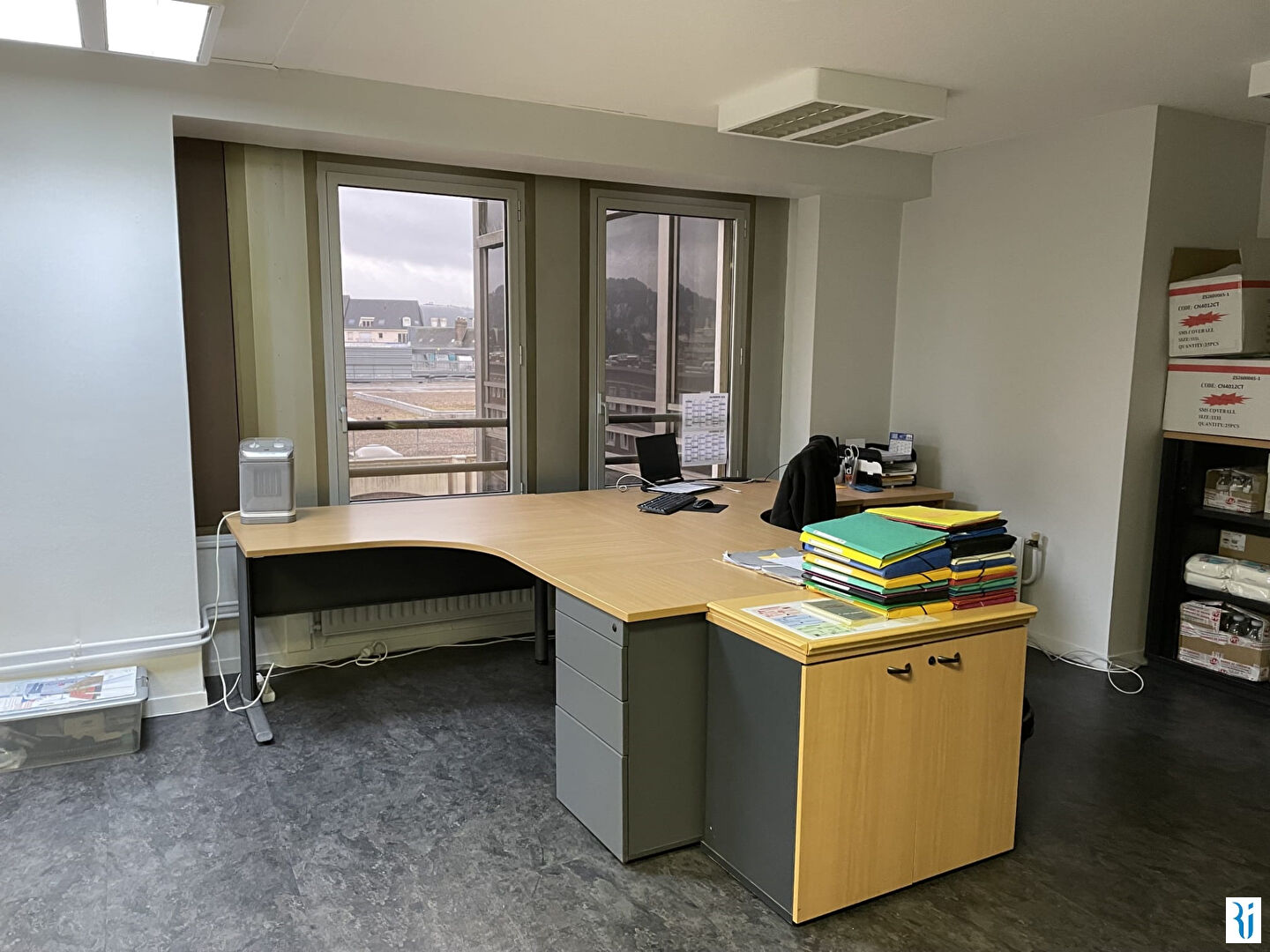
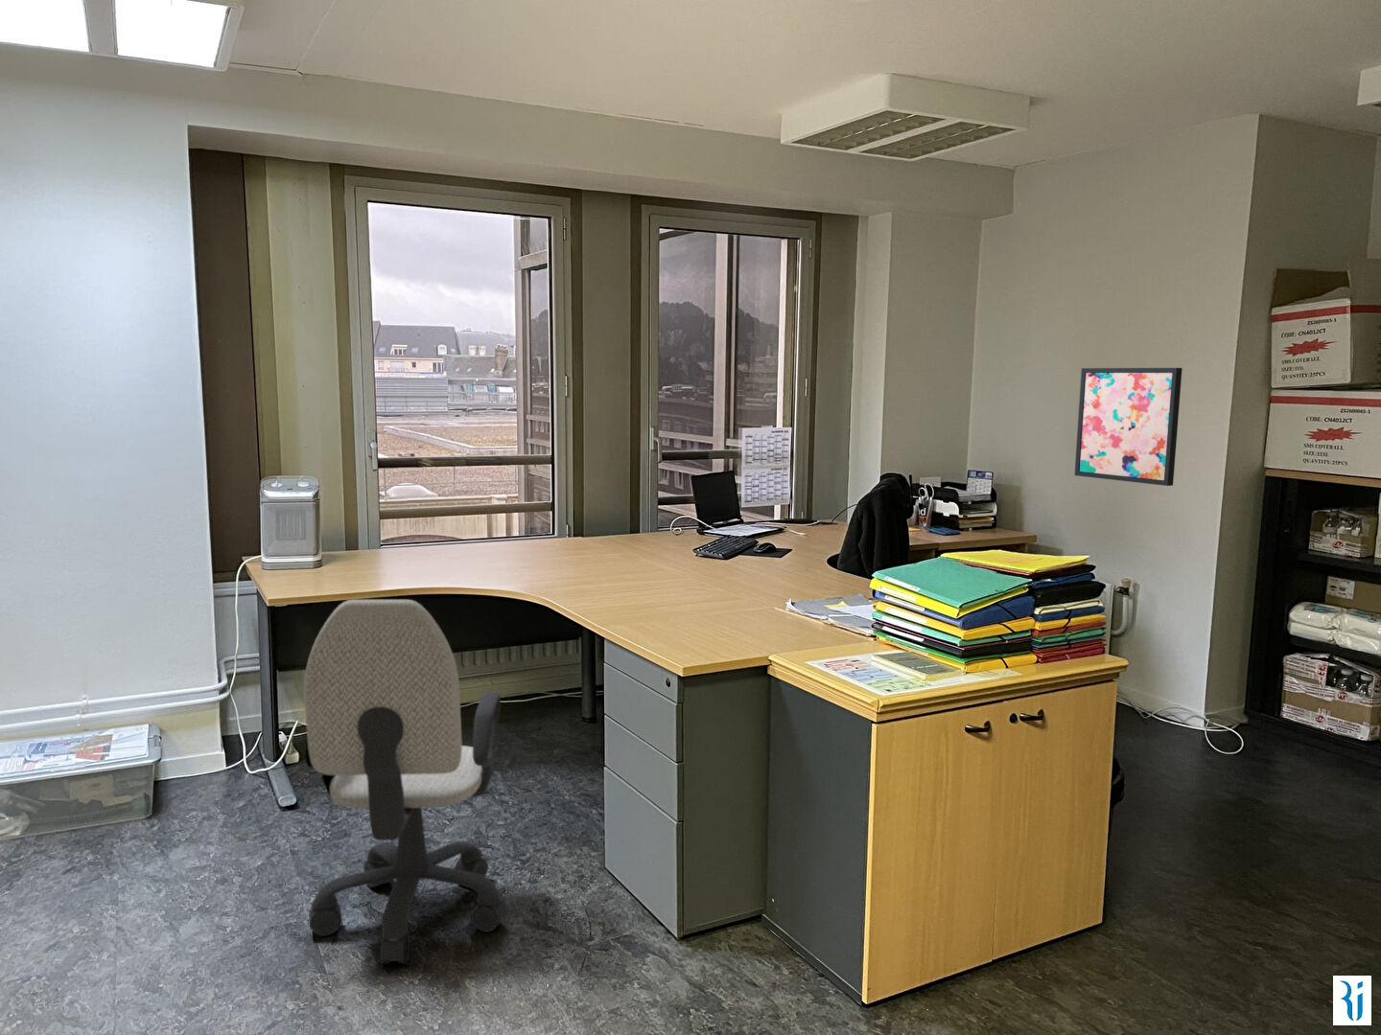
+ wall art (1125, 424)
+ office chair (405, 756)
